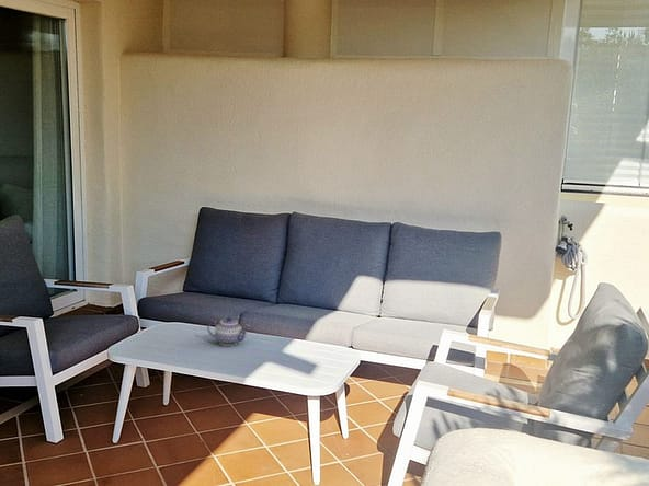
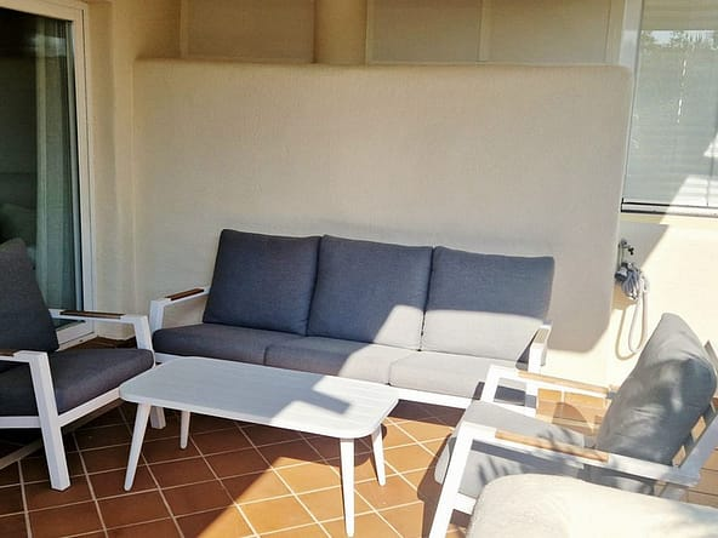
- teapot (228, 329)
